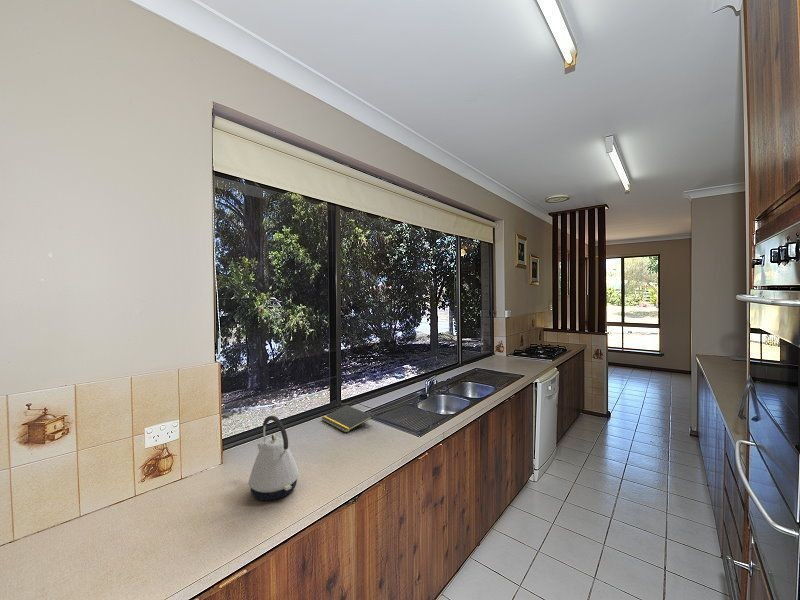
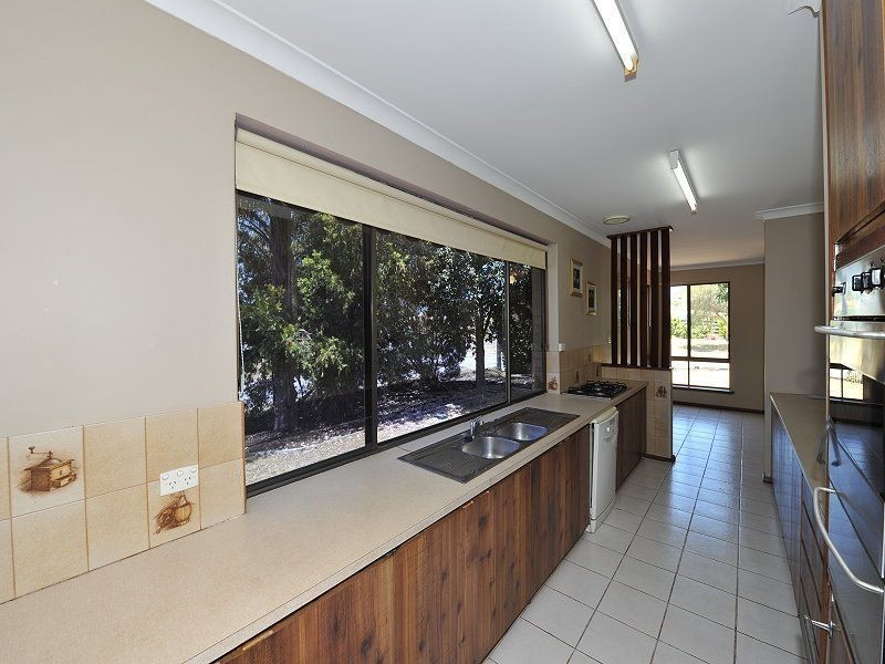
- notepad (346, 417)
- kettle (273, 452)
